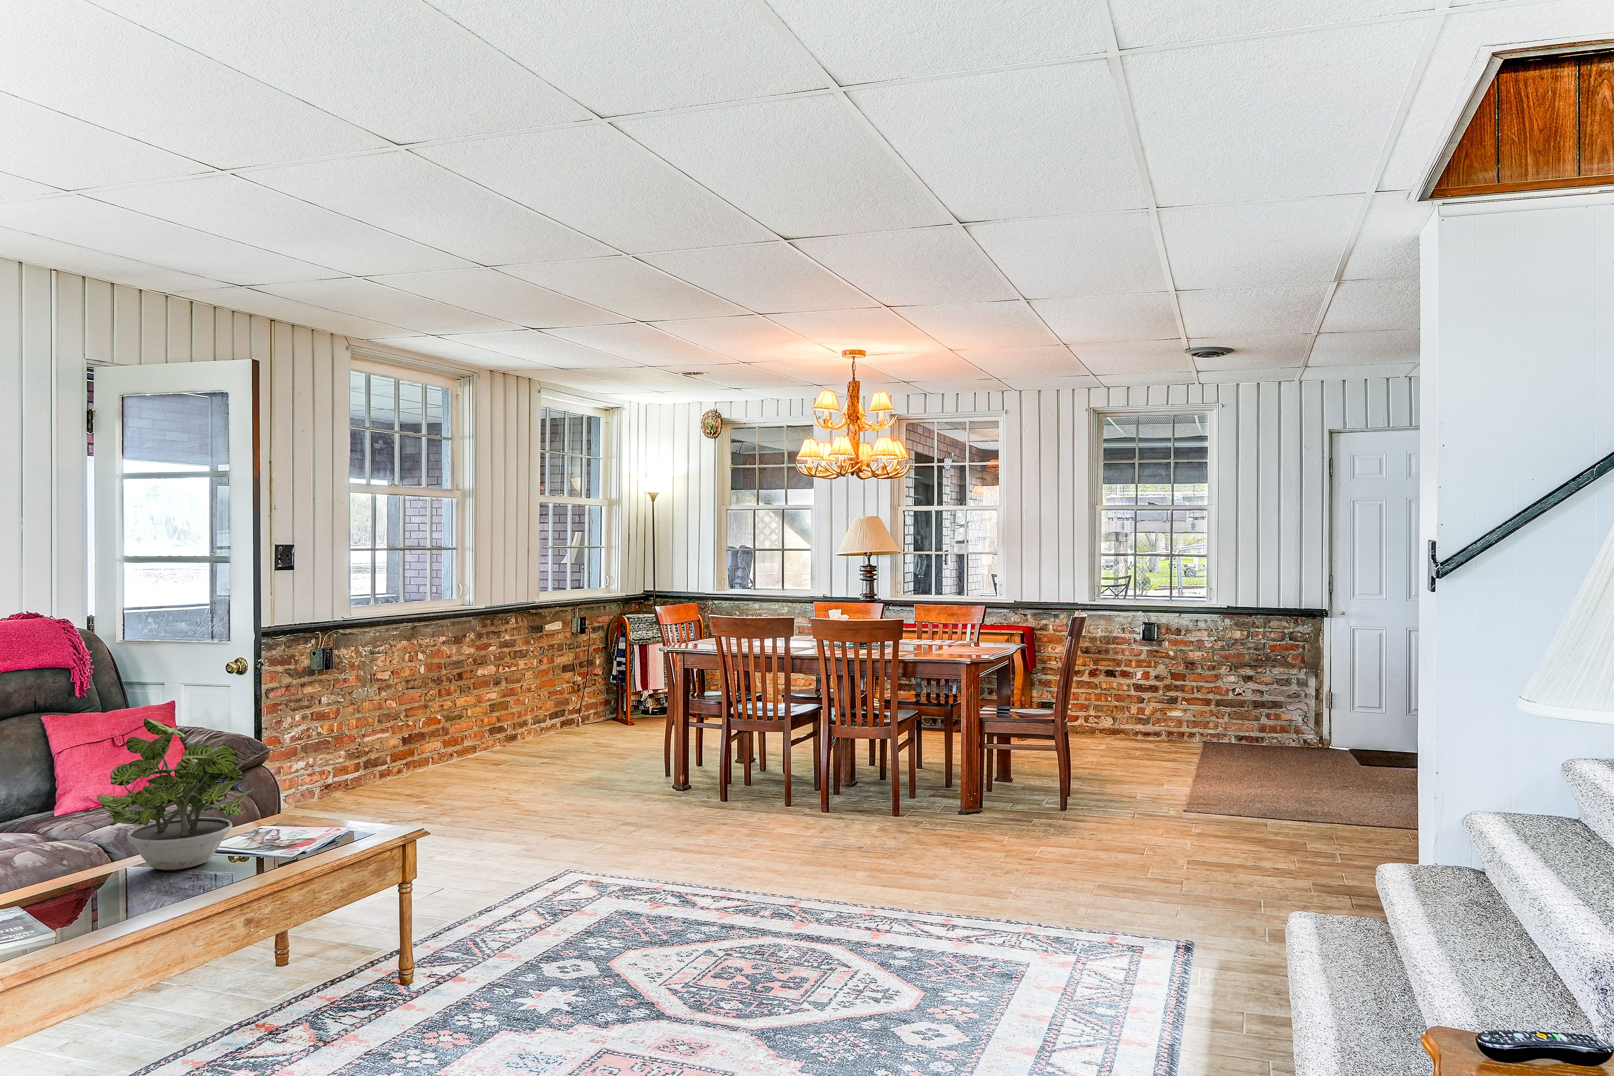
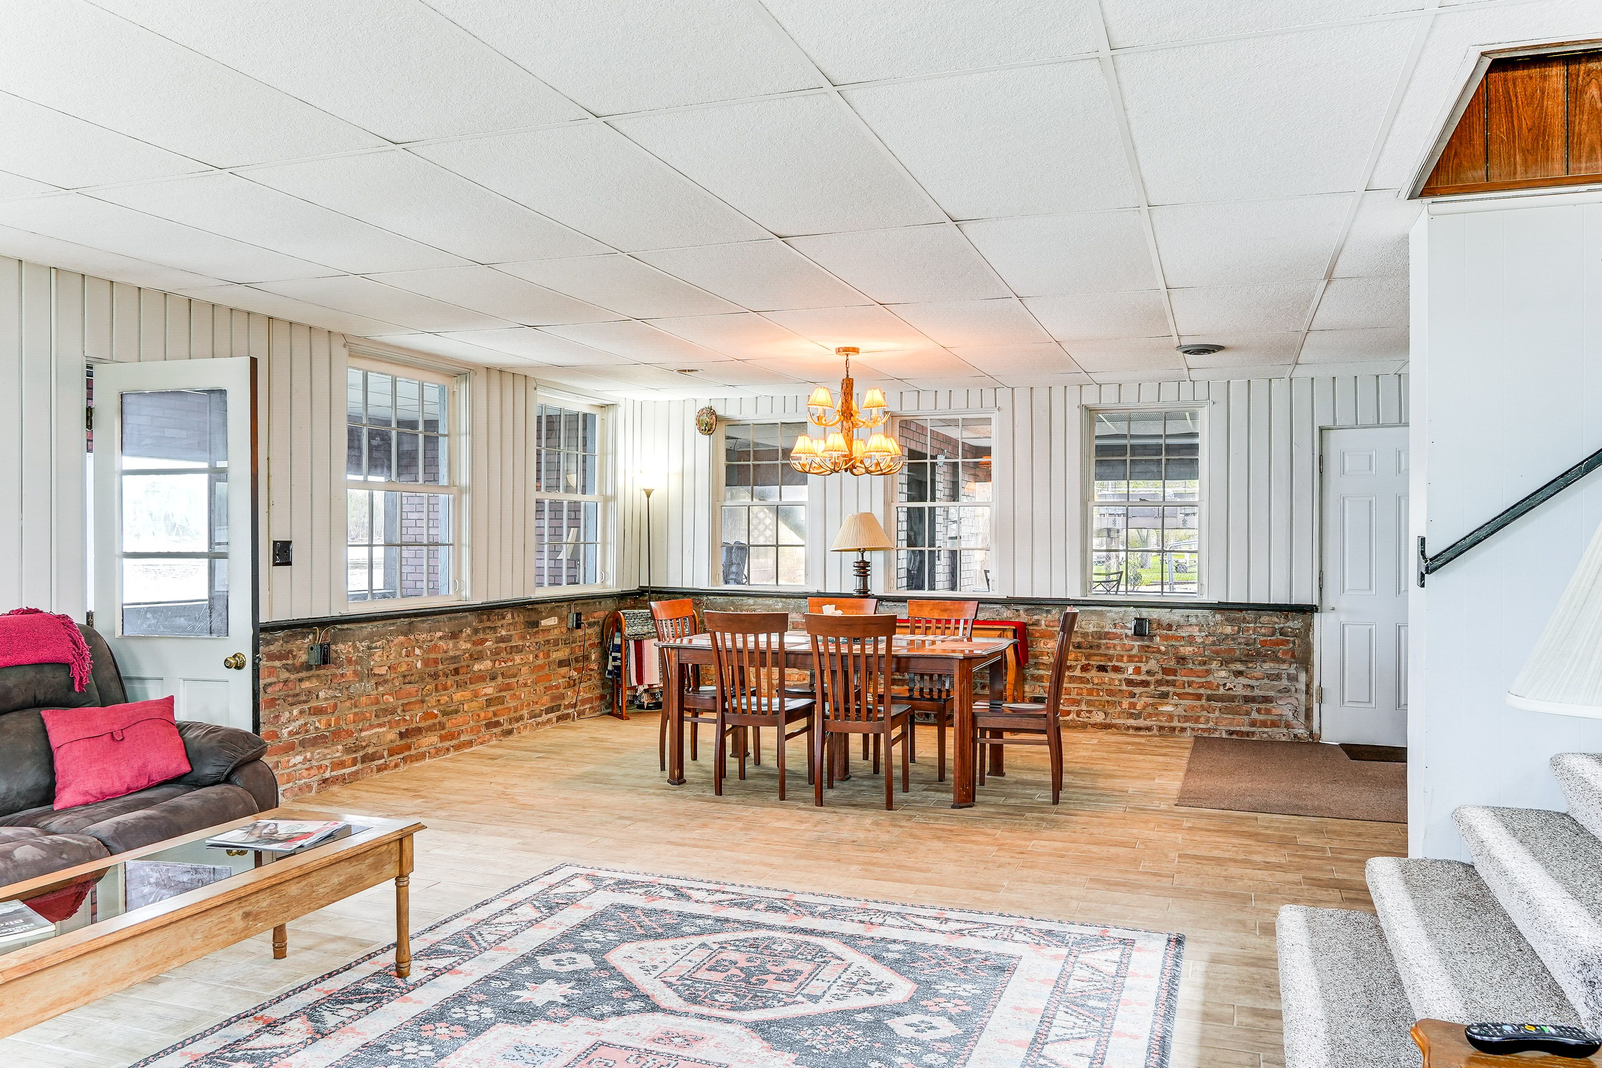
- potted plant (179, 793)
